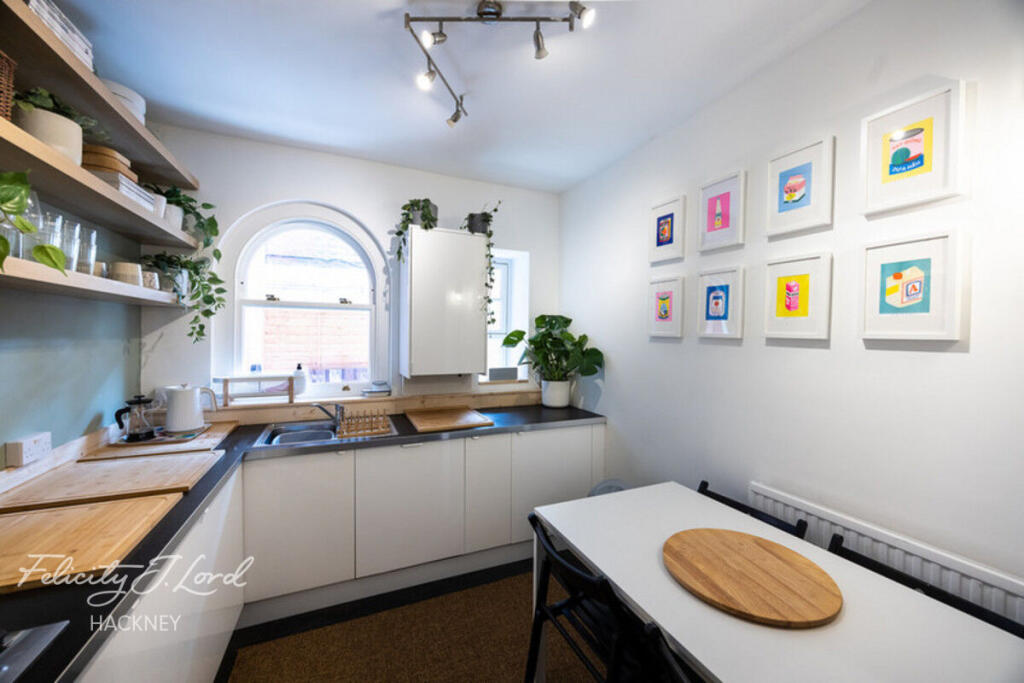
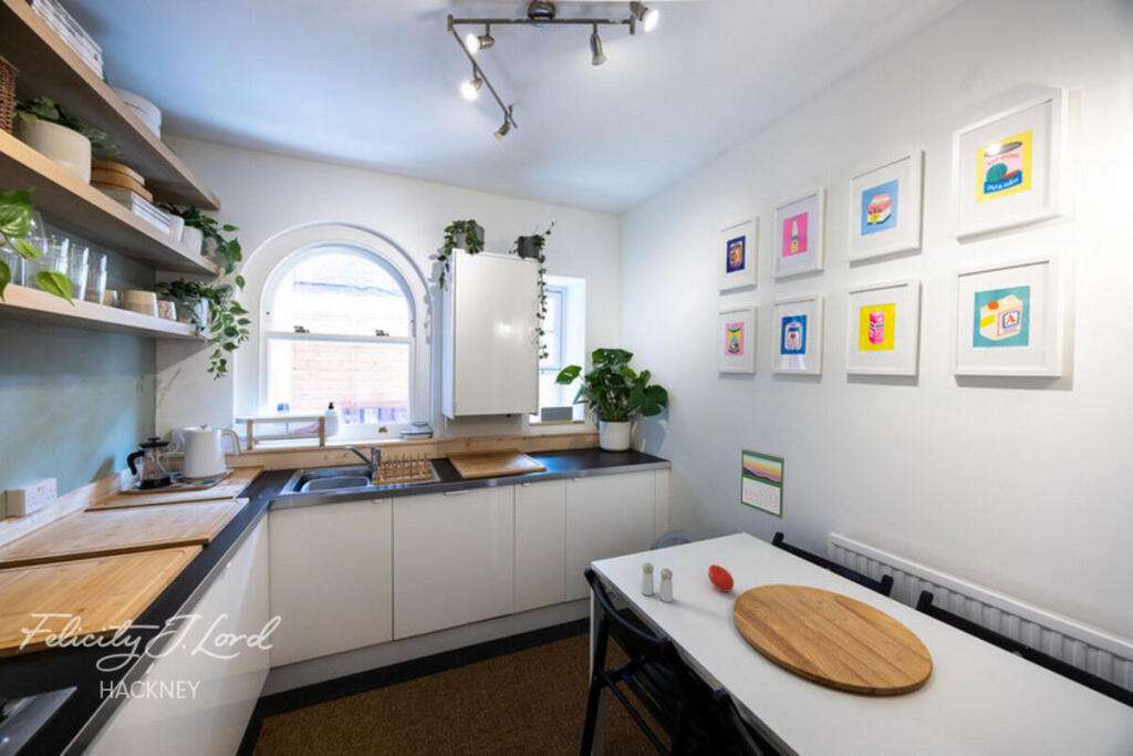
+ fruit (720, 578)
+ calendar (761, 480)
+ salt and pepper shaker (653, 581)
